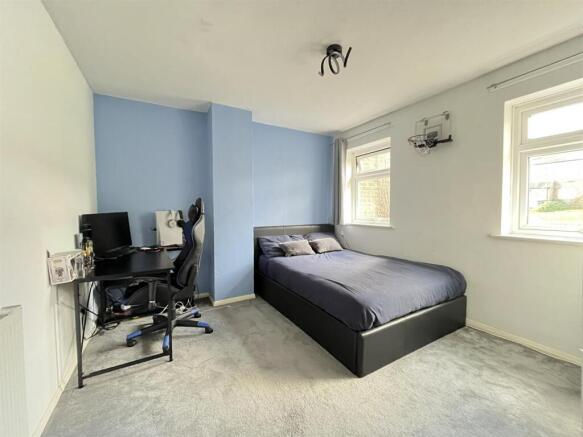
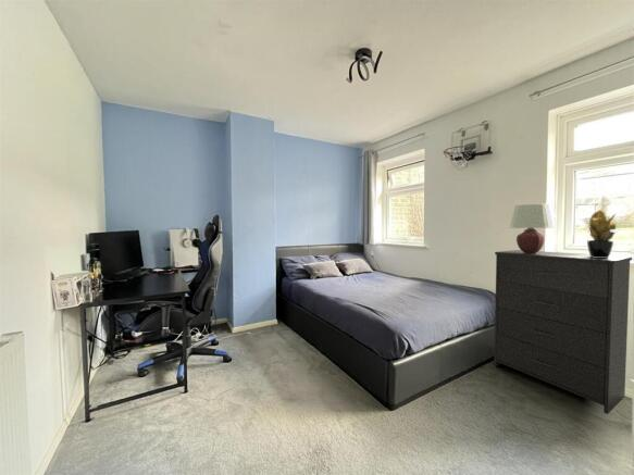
+ table lamp (530, 228)
+ potted plant (599, 232)
+ dresser (554, 317)
